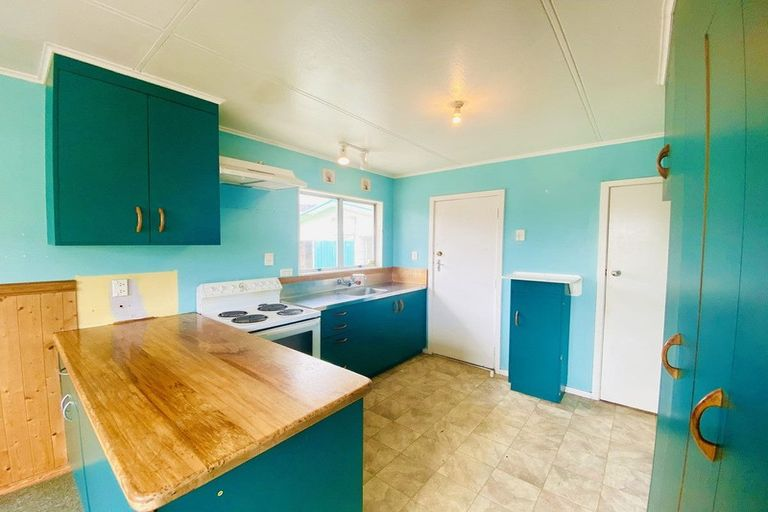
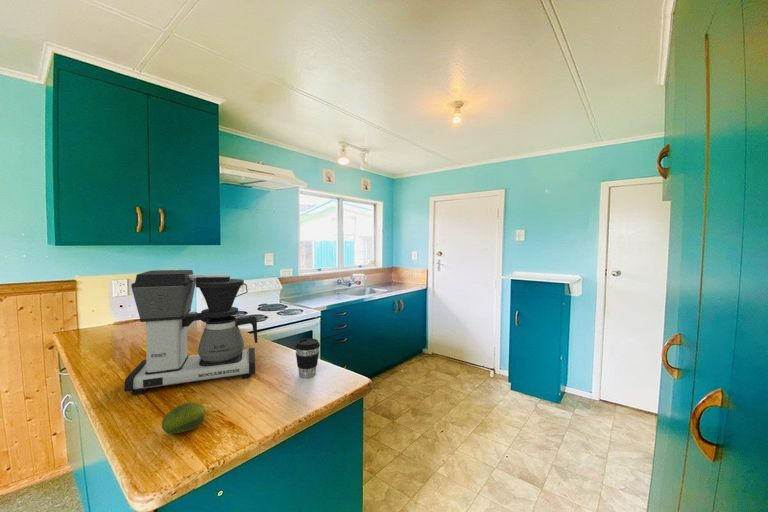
+ fruit (184, 417)
+ coffee cup (307, 358)
+ coffee maker (201, 320)
